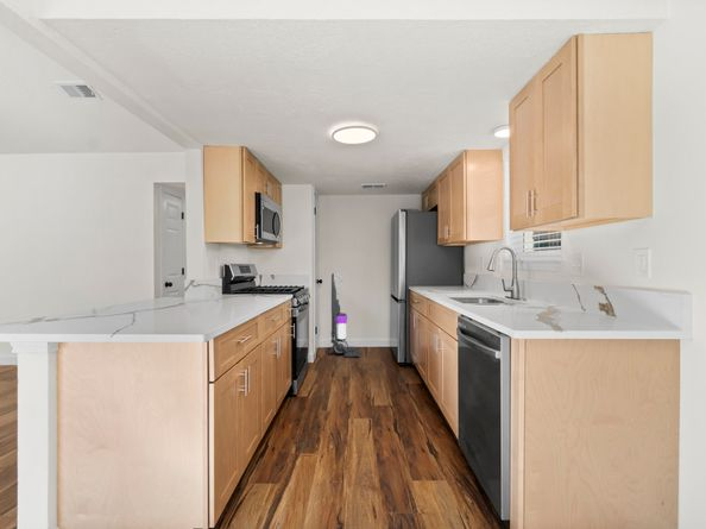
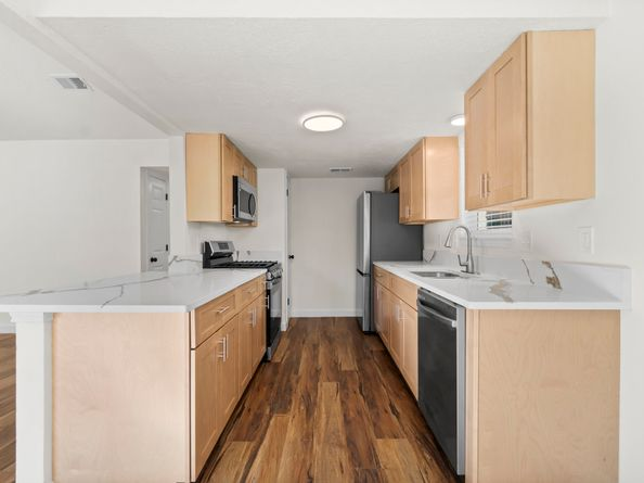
- vacuum cleaner (343, 314)
